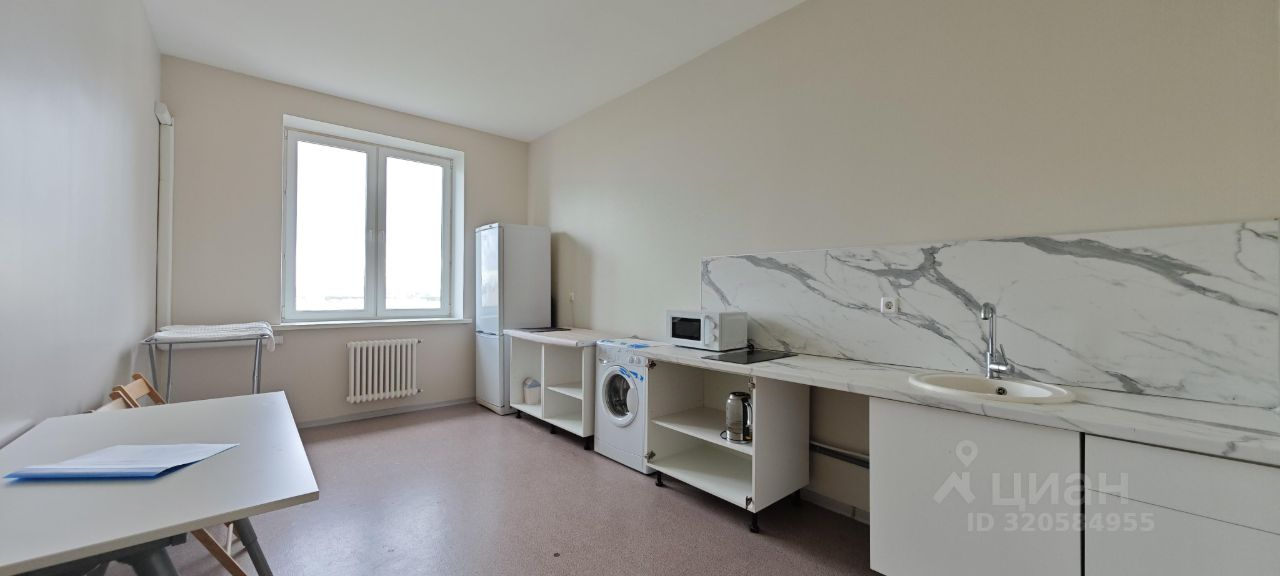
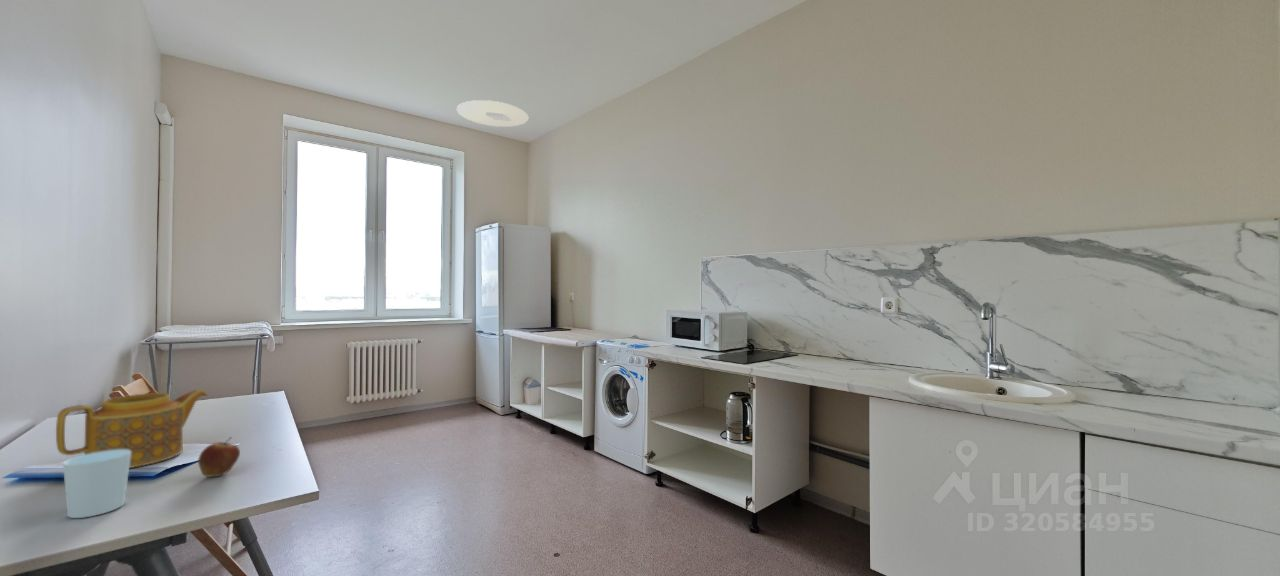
+ teapot (139, 427)
+ fruit (219, 456)
+ cup (97, 482)
+ ceiling light (493, 111)
